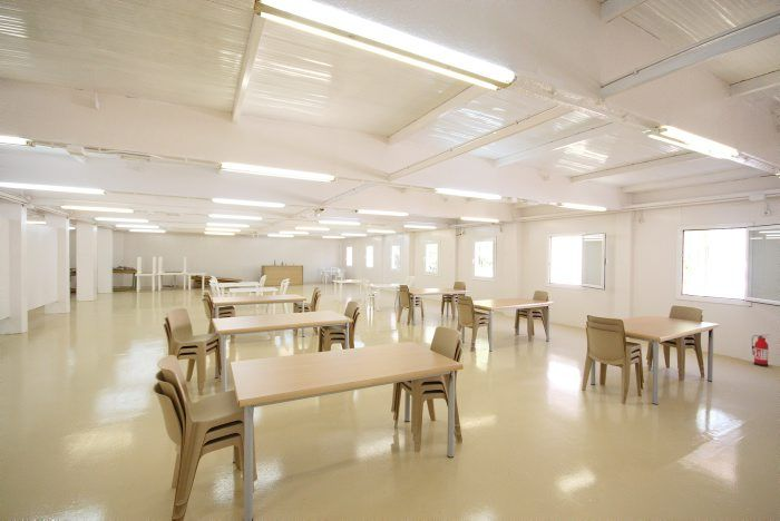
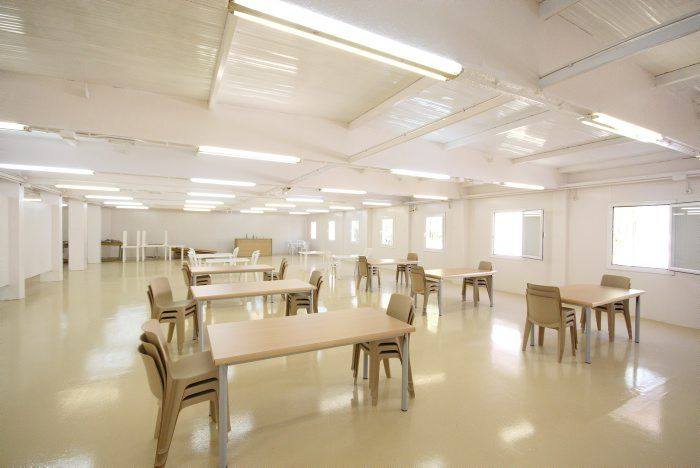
- fire extinguisher (760, 348)
